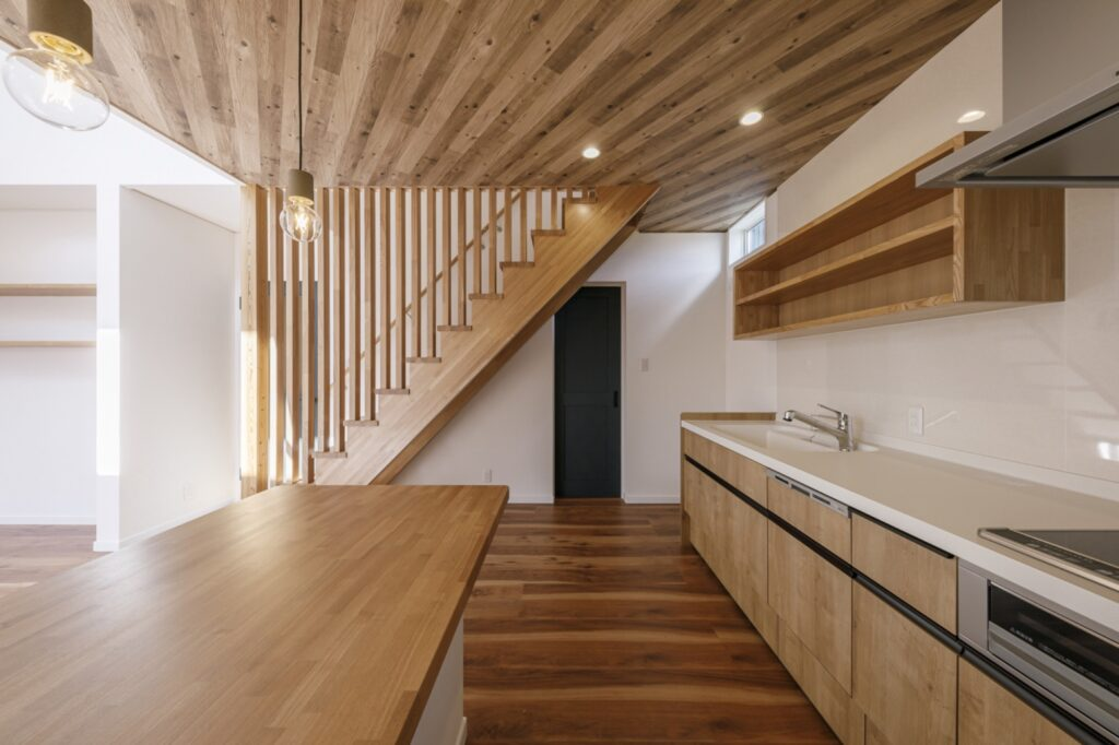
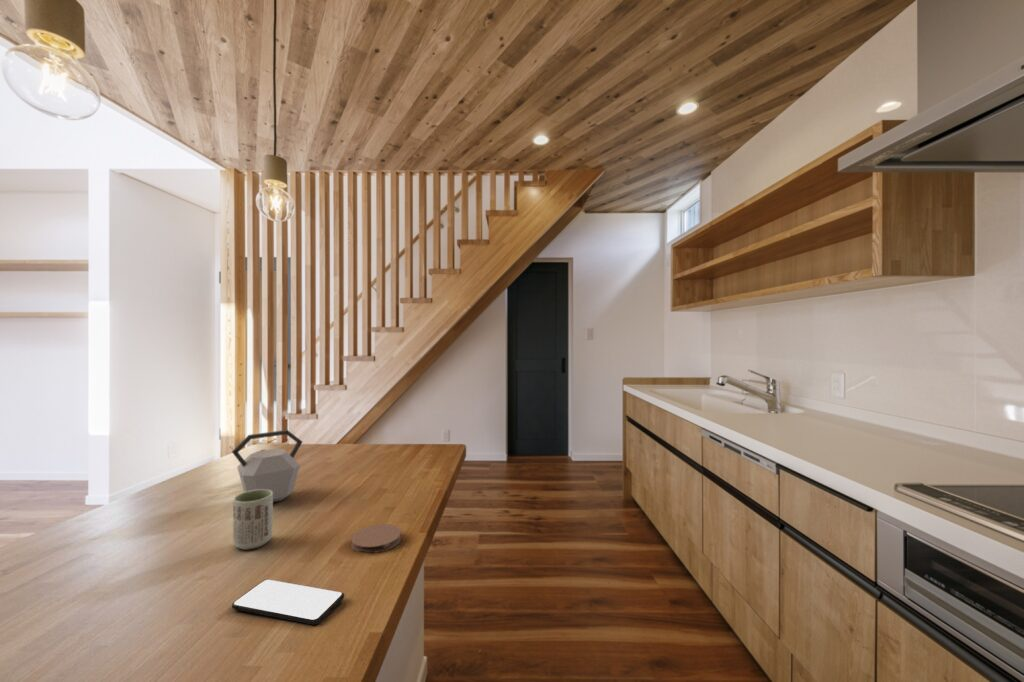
+ cup (253, 519)
+ smartphone (289, 600)
+ coaster (376, 538)
+ kettle (263, 459)
